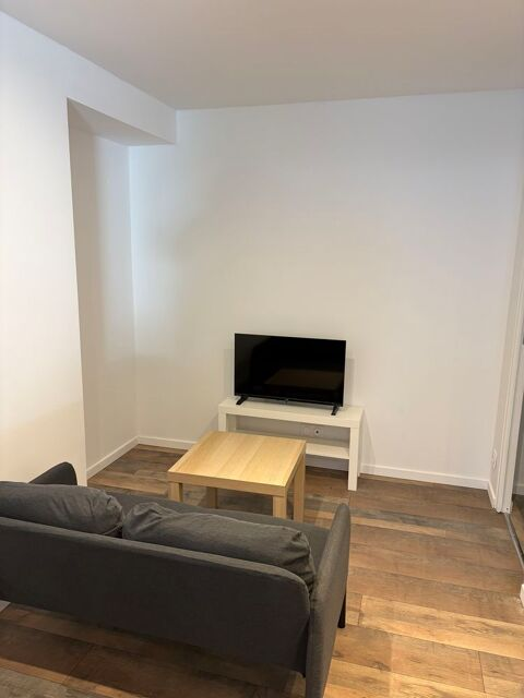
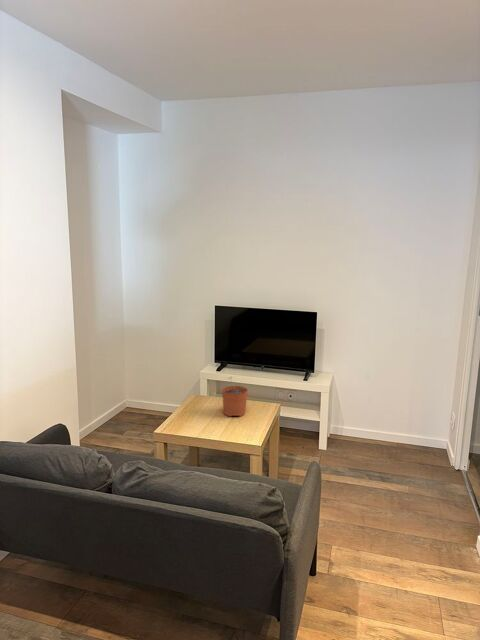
+ plant pot (234, 395)
